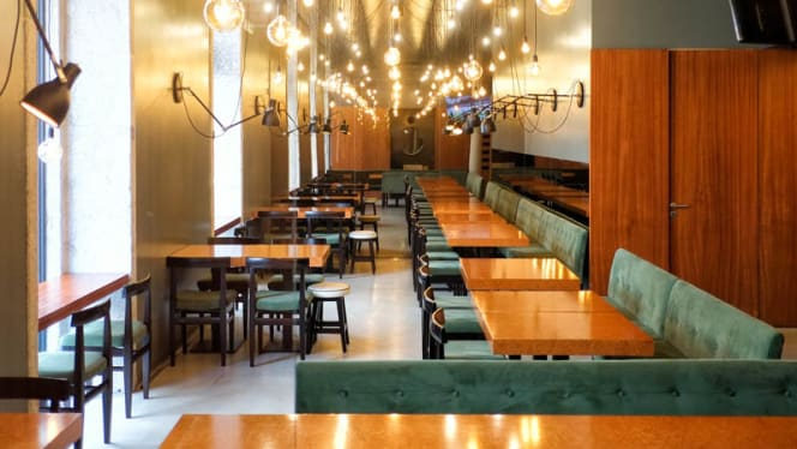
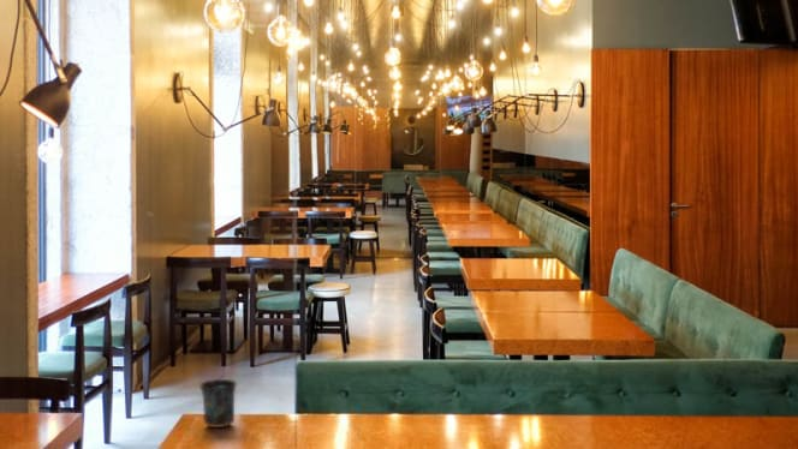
+ mug (216, 405)
